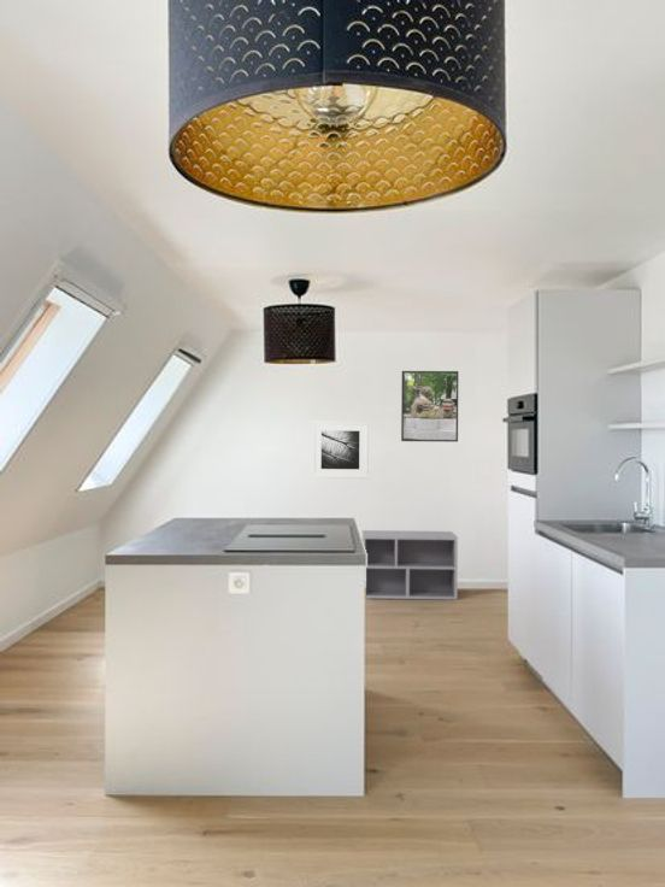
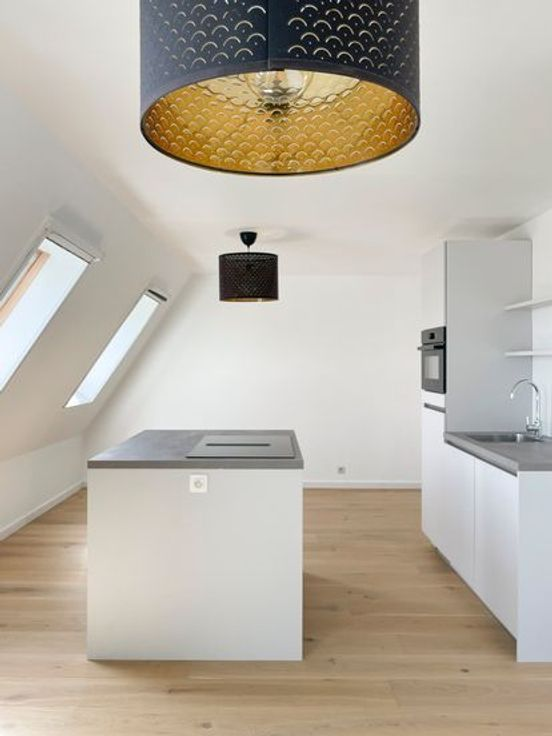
- shelving unit (407, 563)
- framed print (429, 406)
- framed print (340, 450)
